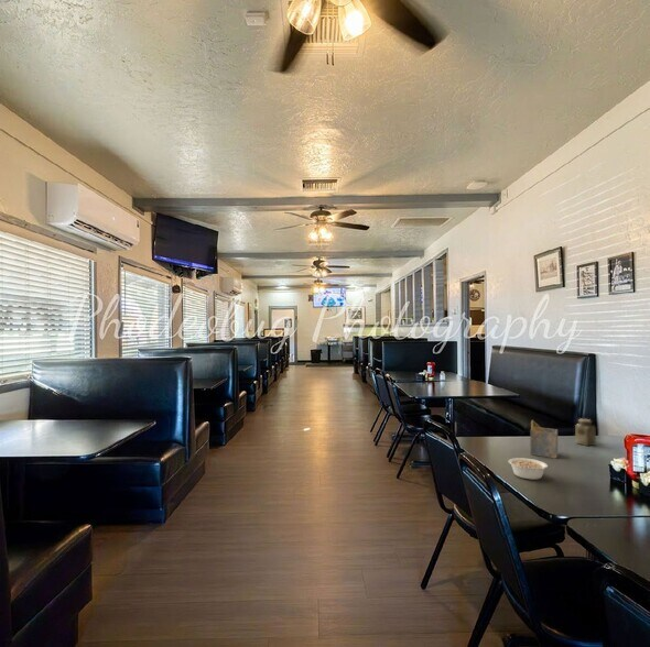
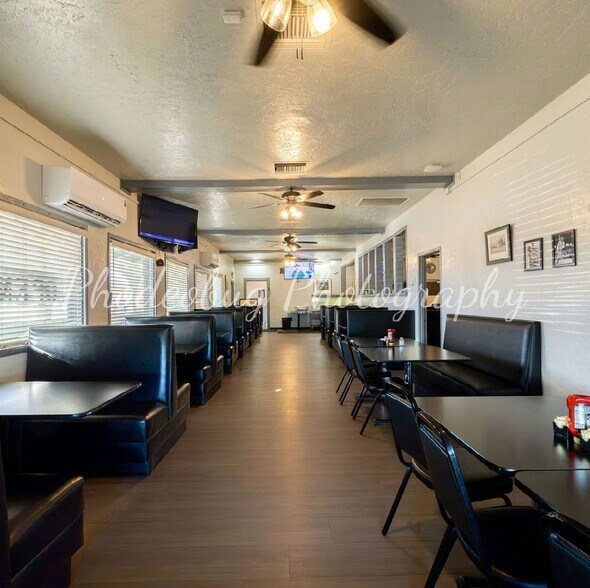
- salt shaker (585, 431)
- napkin holder (543, 437)
- legume (529, 468)
